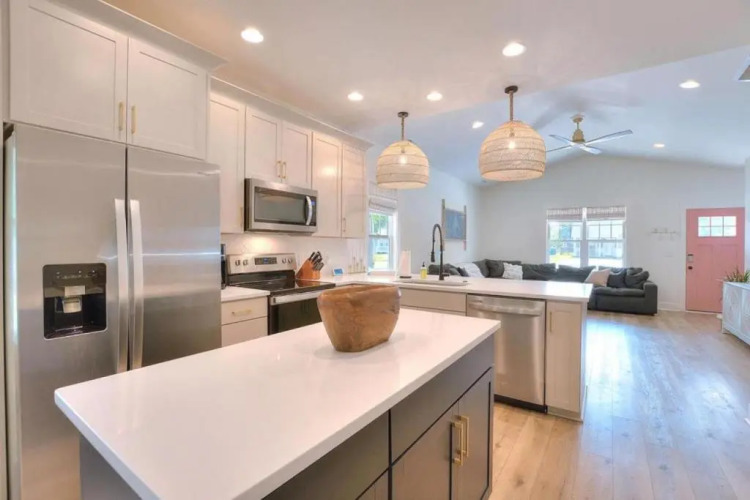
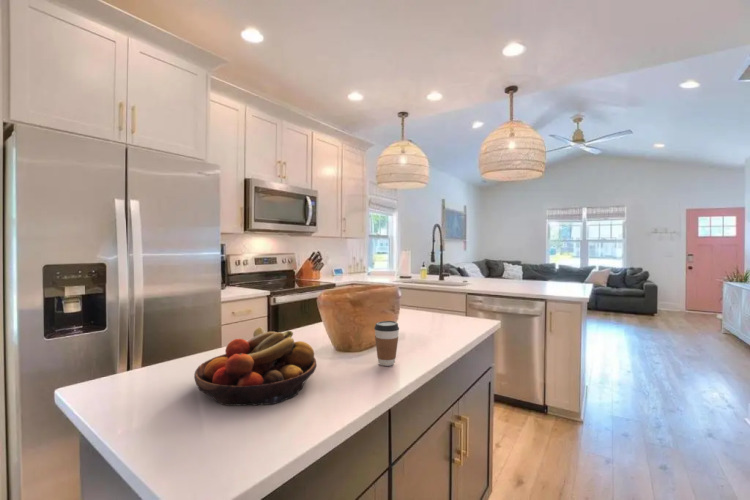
+ fruit bowl (257, 359)
+ coffee cup (386, 343)
